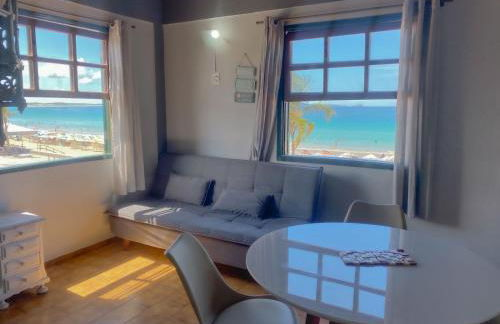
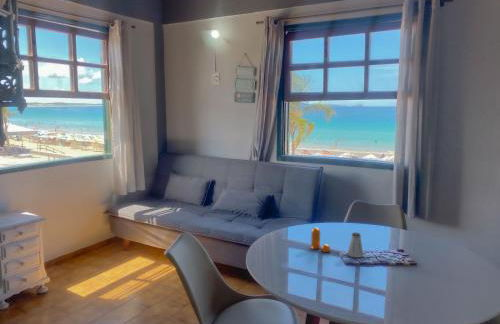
+ saltshaker (355, 244)
+ pepper shaker (319, 239)
